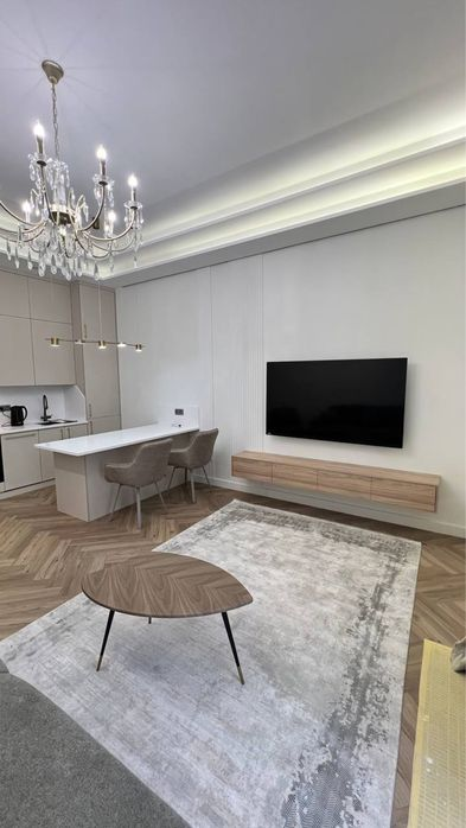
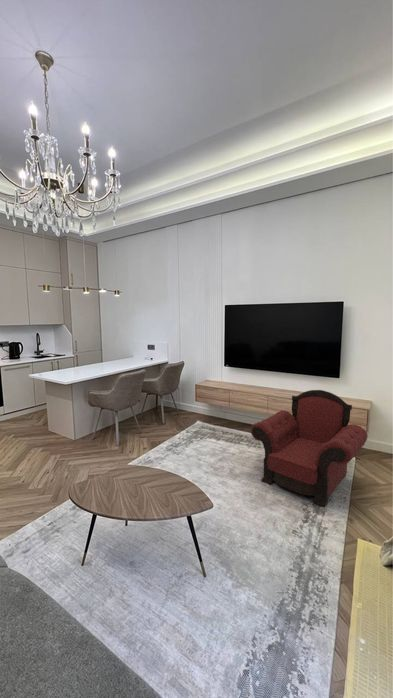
+ armchair (307, 437)
